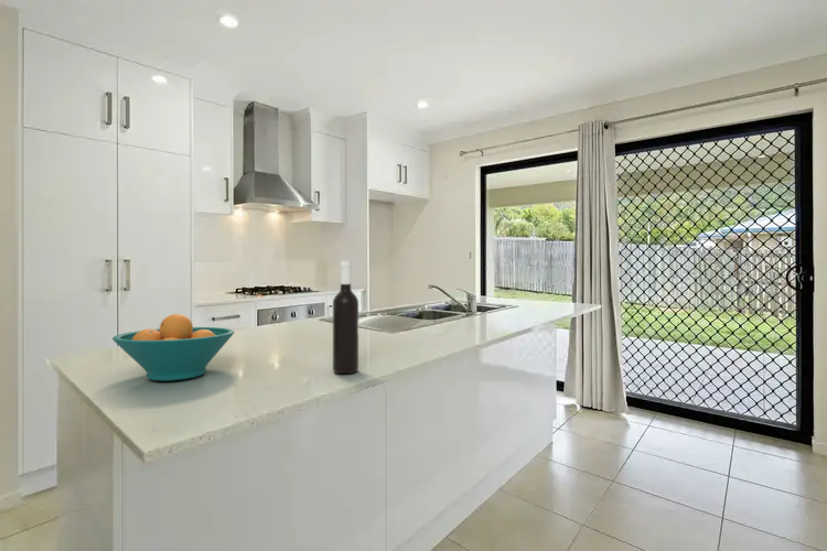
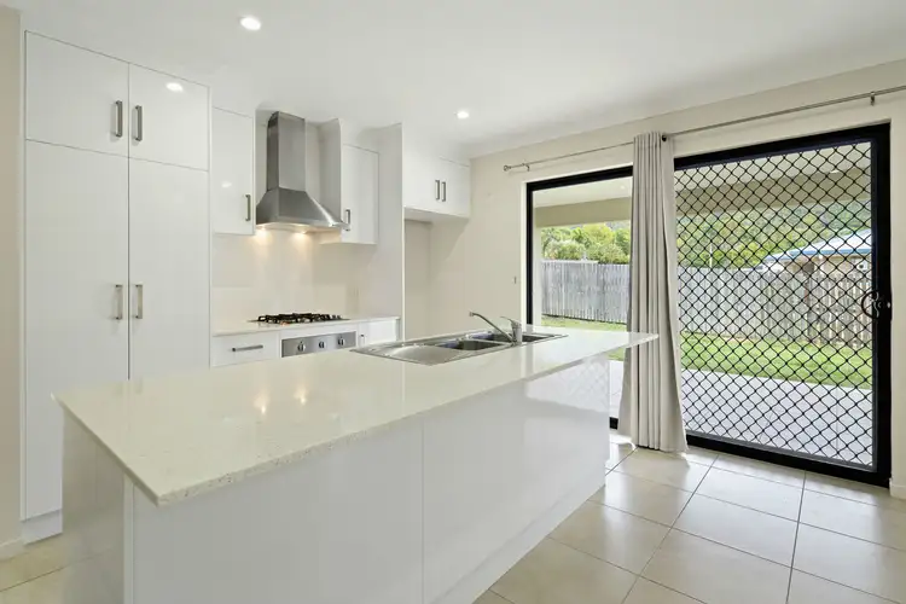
- fruit bowl (176, 344)
- wine bottle (345, 316)
